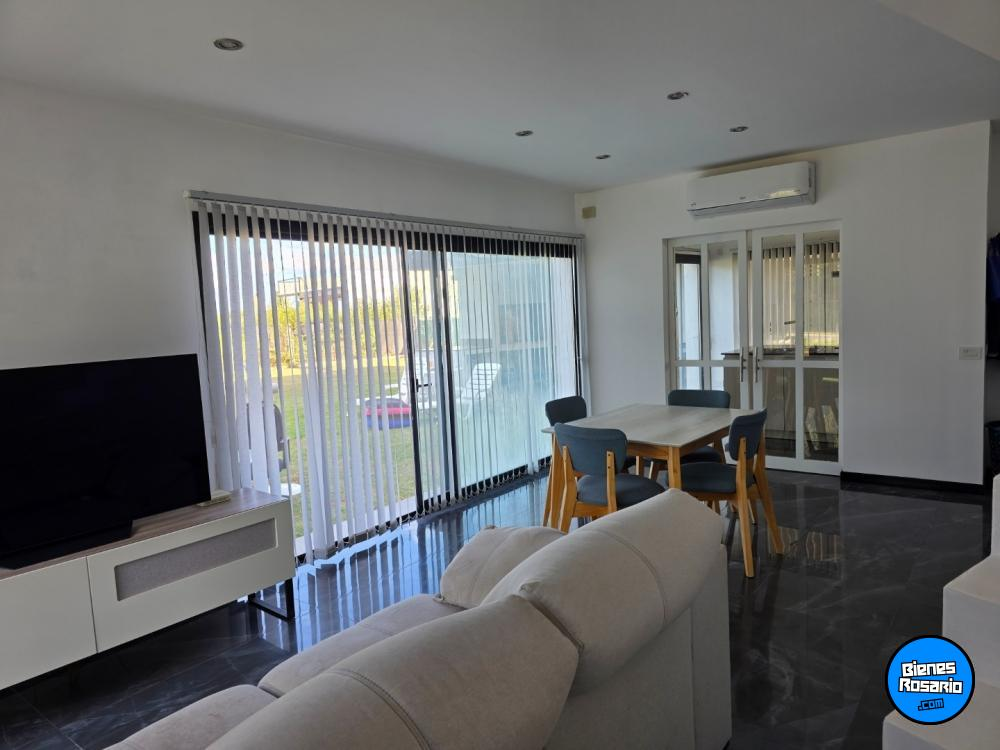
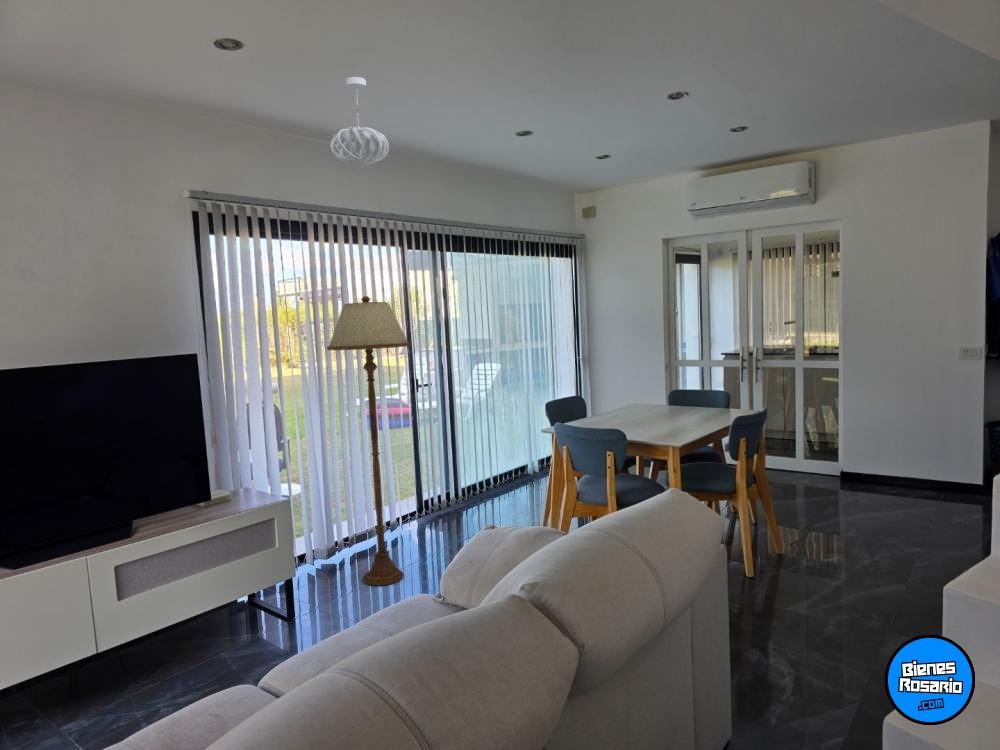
+ floor lamp (374, 439)
+ pendant light (358, 124)
